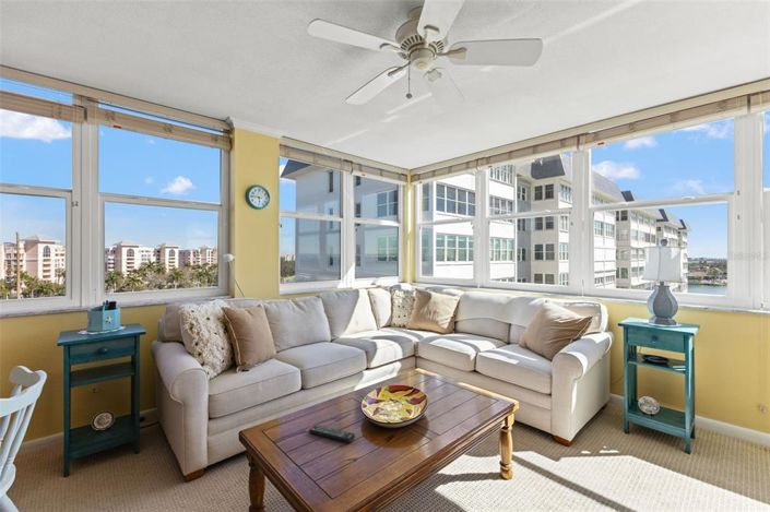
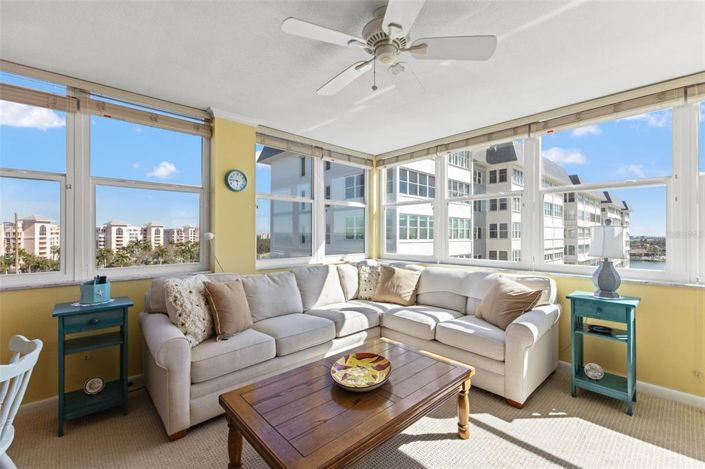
- remote control (331, 433)
